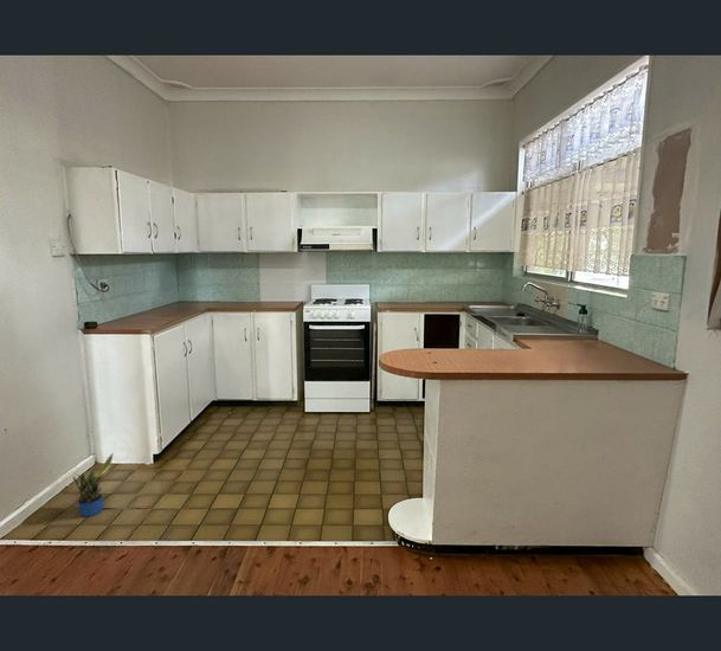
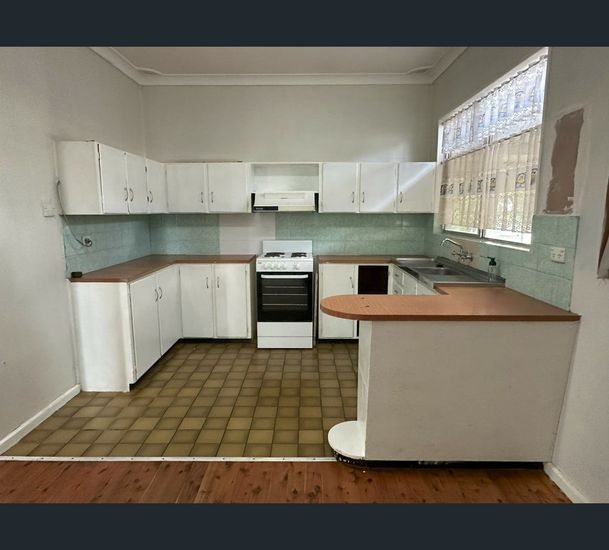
- potted plant (94, 483)
